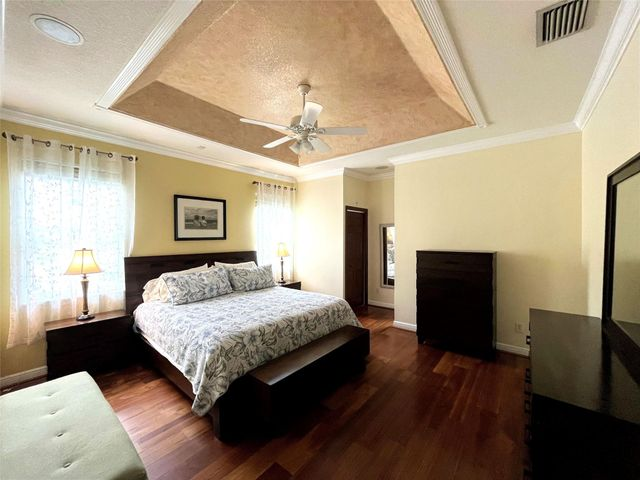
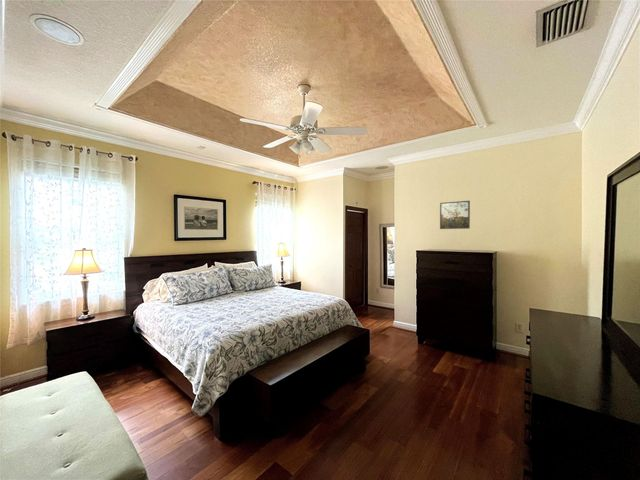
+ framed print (454, 215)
